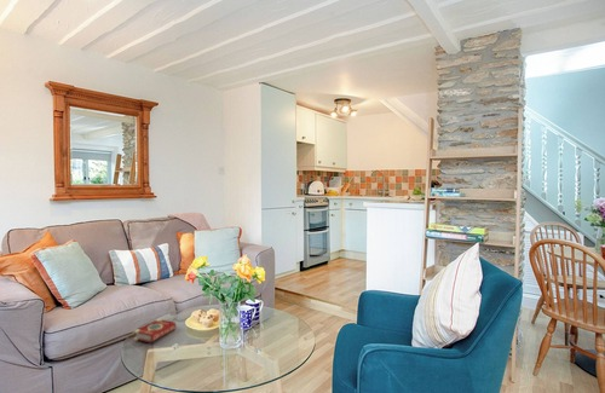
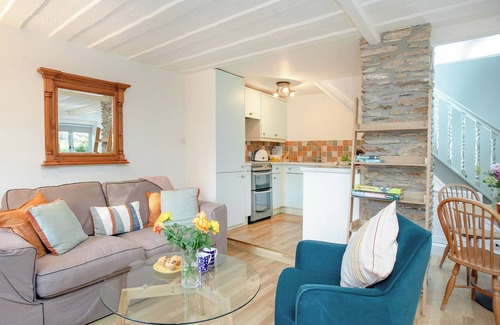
- book (156, 328)
